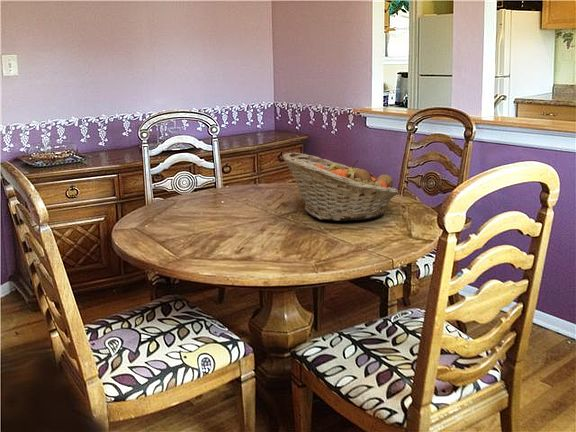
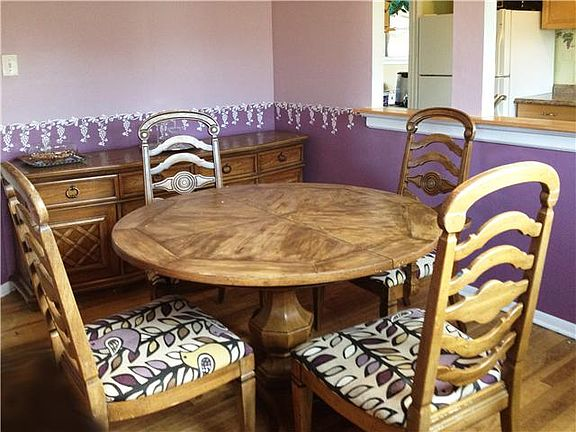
- fruit basket (339, 182)
